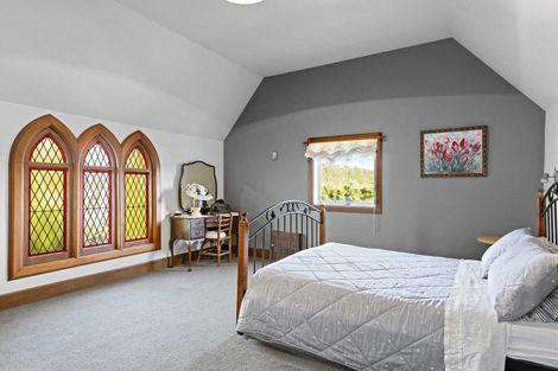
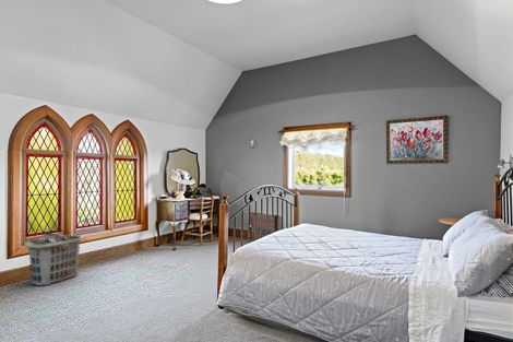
+ clothes hamper (55, 255)
